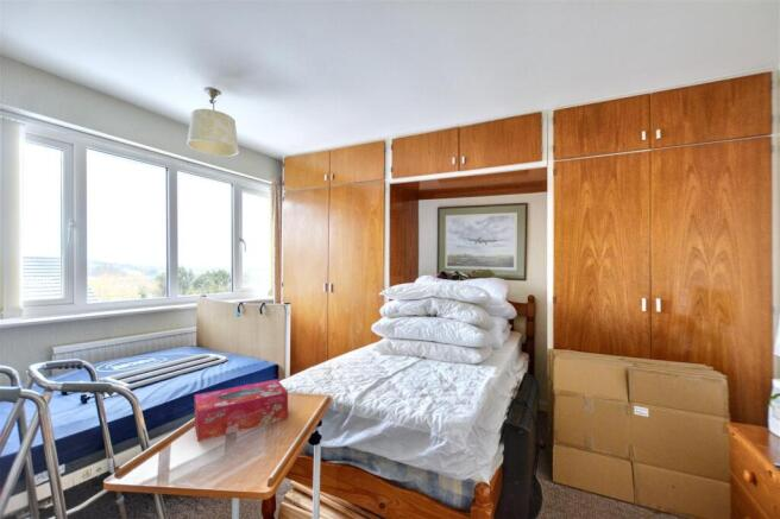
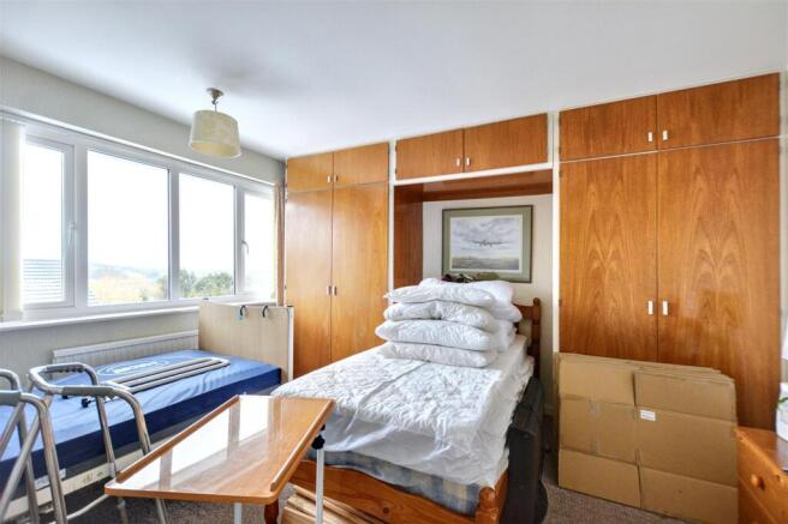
- tissue box (241, 406)
